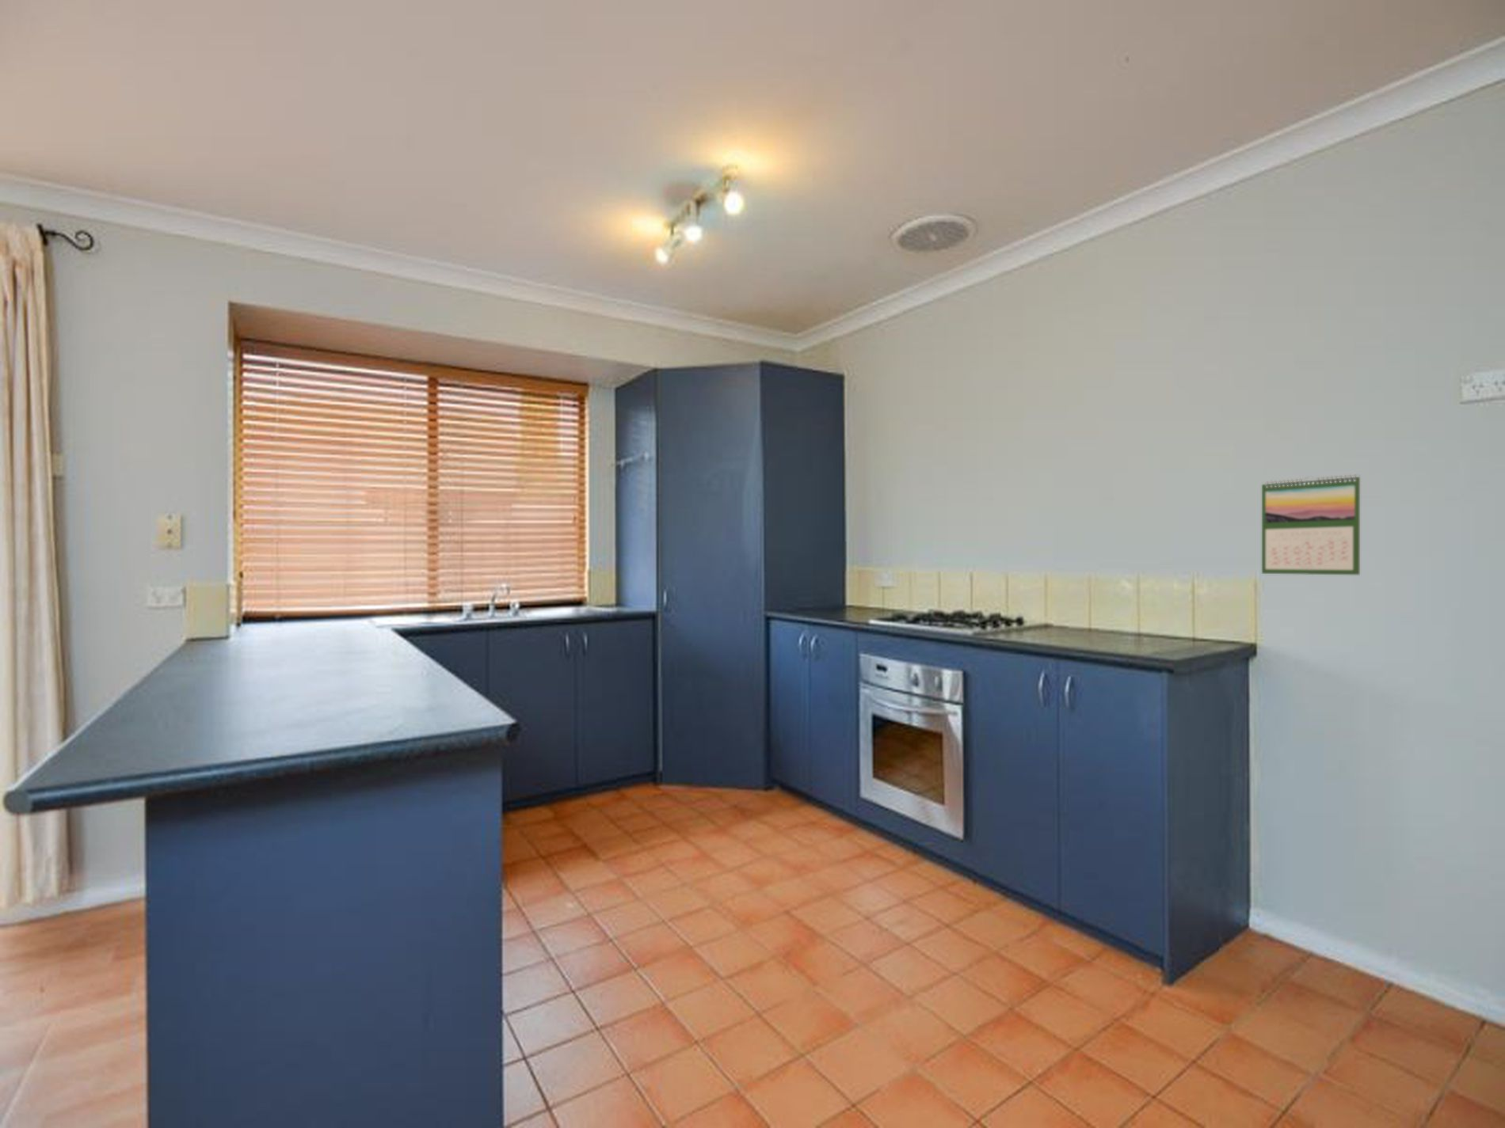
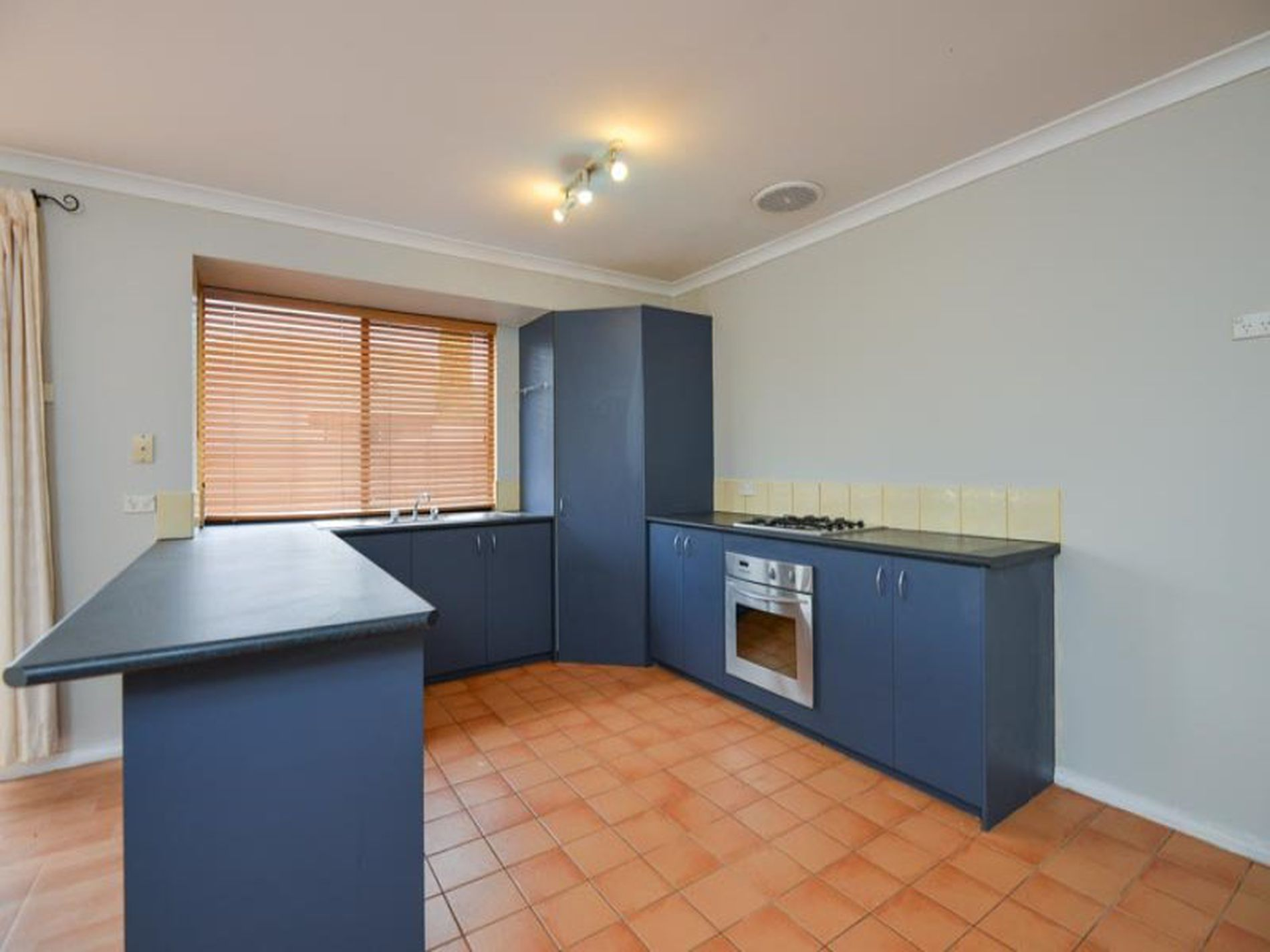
- calendar (1308, 525)
